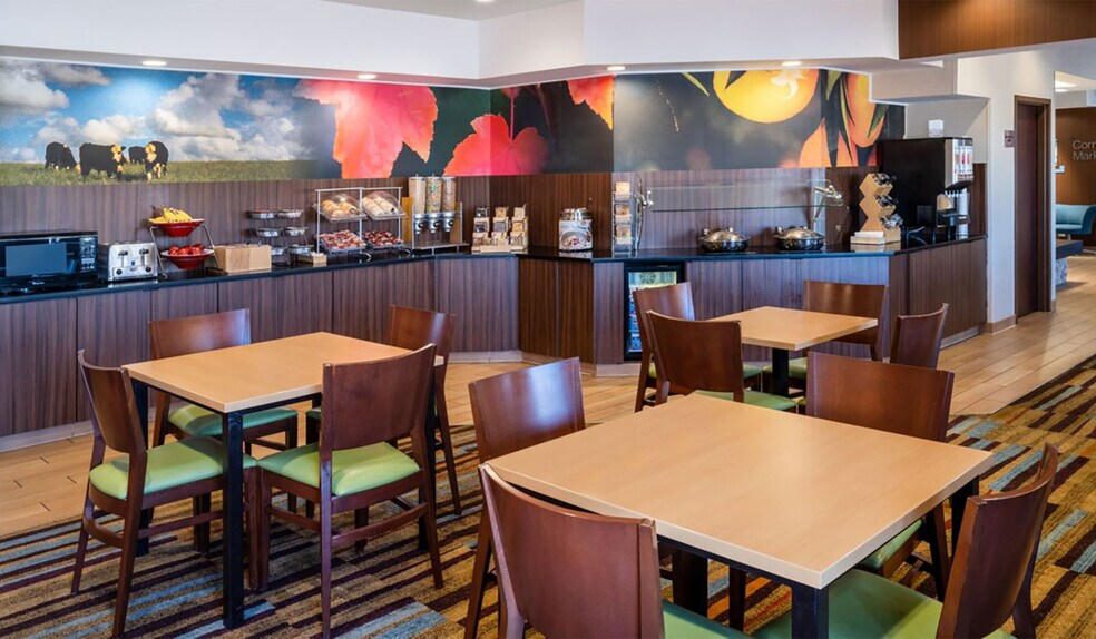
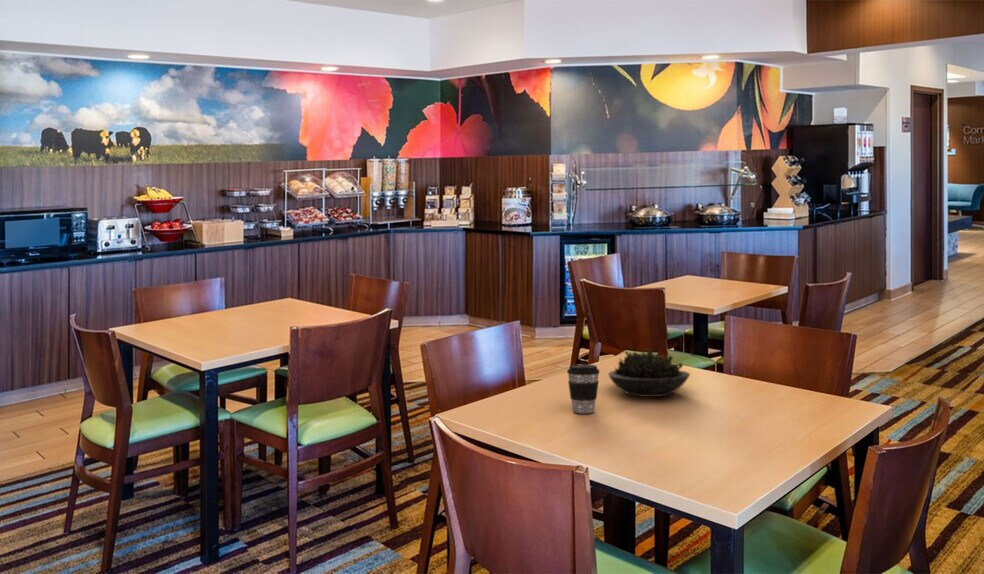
+ succulent plant (648, 372)
+ coffee cup (583, 388)
